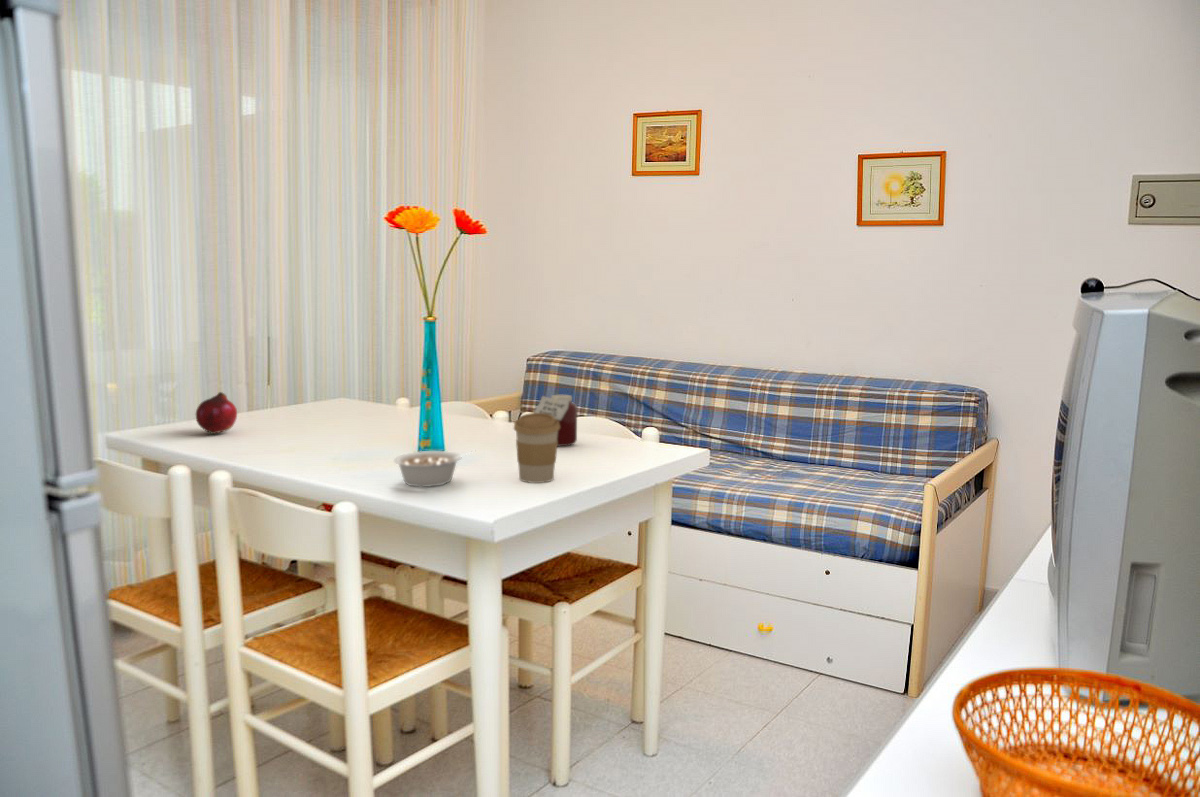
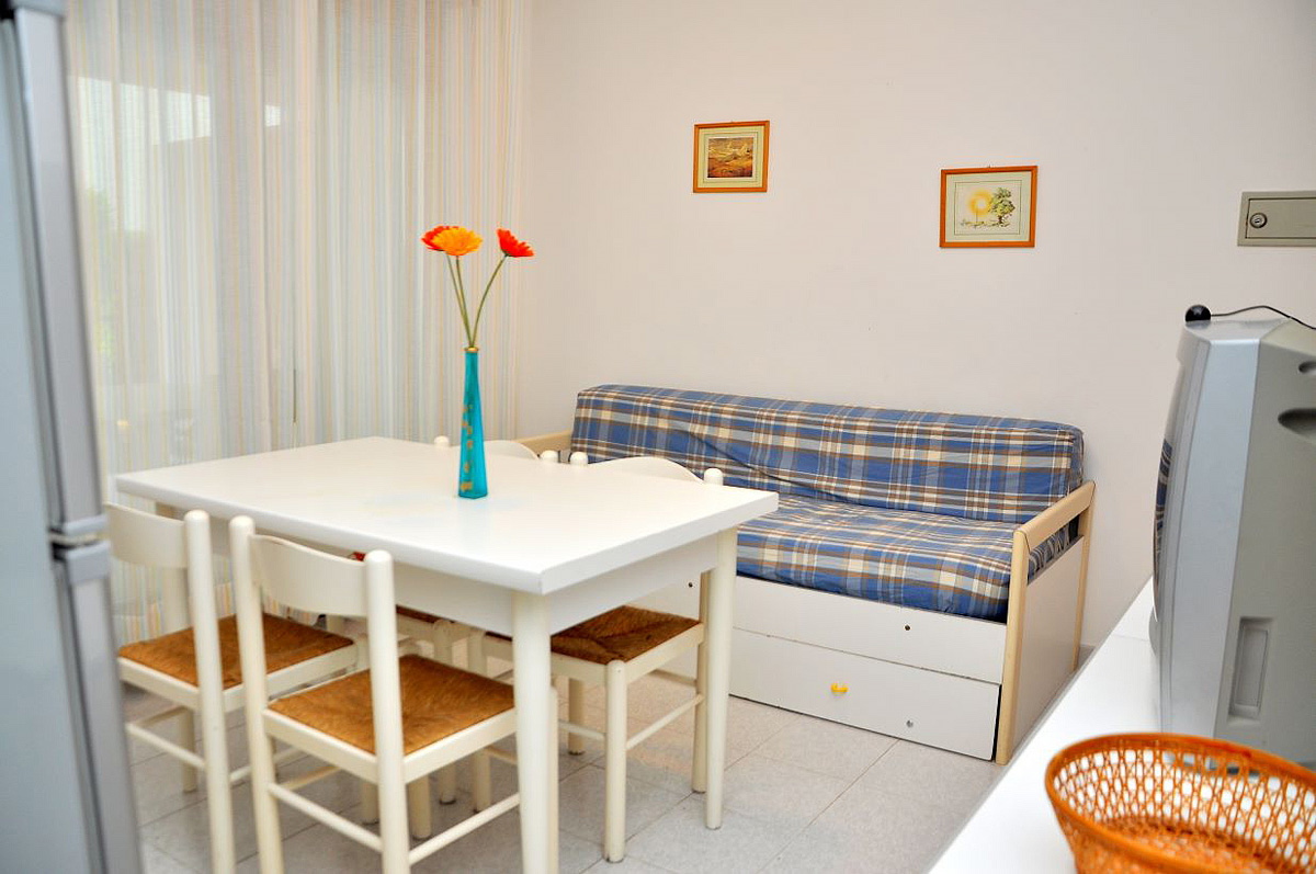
- coffee cup (536, 447)
- legume (430, 466)
- fruit (216, 413)
- jar (558, 420)
